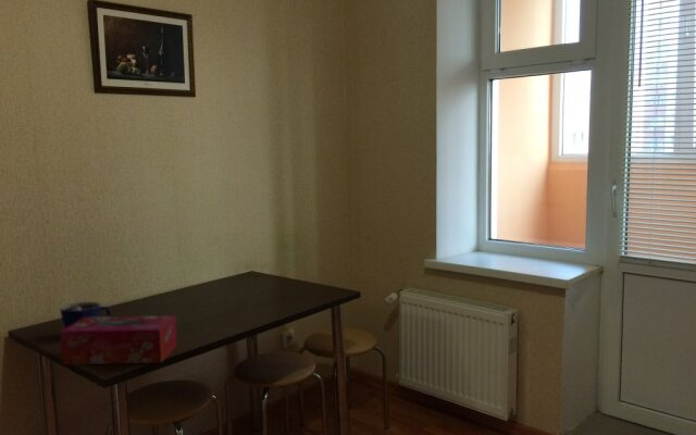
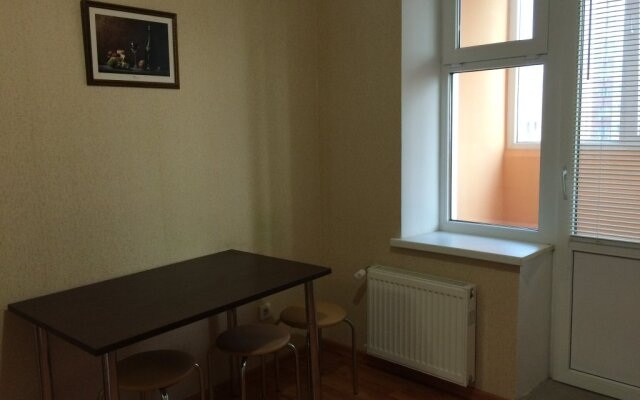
- cup (87, 316)
- tissue box (121, 338)
